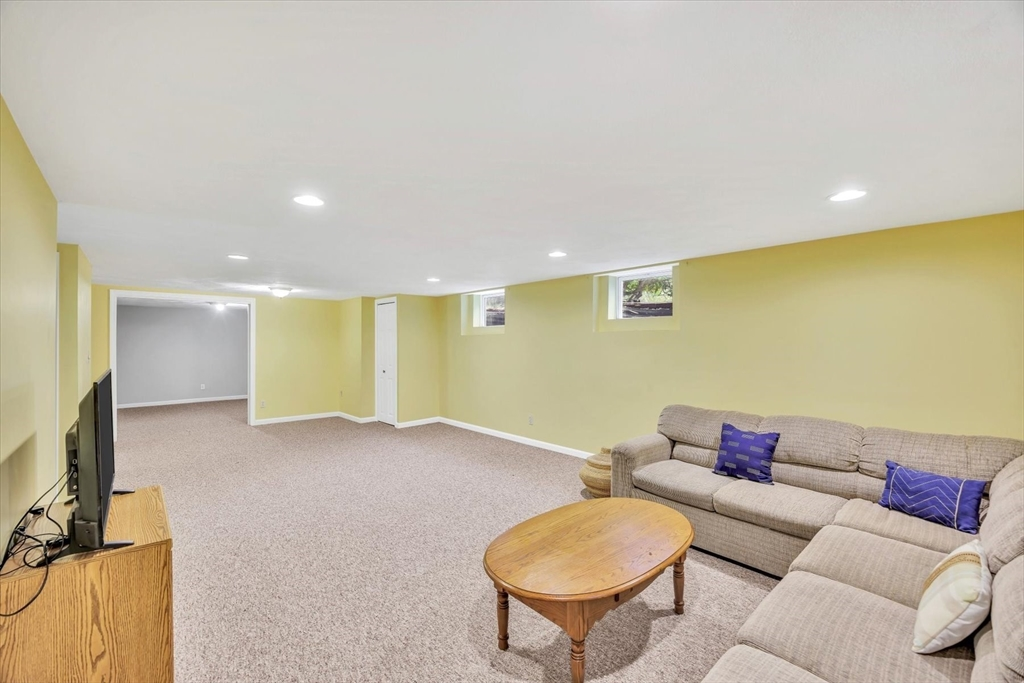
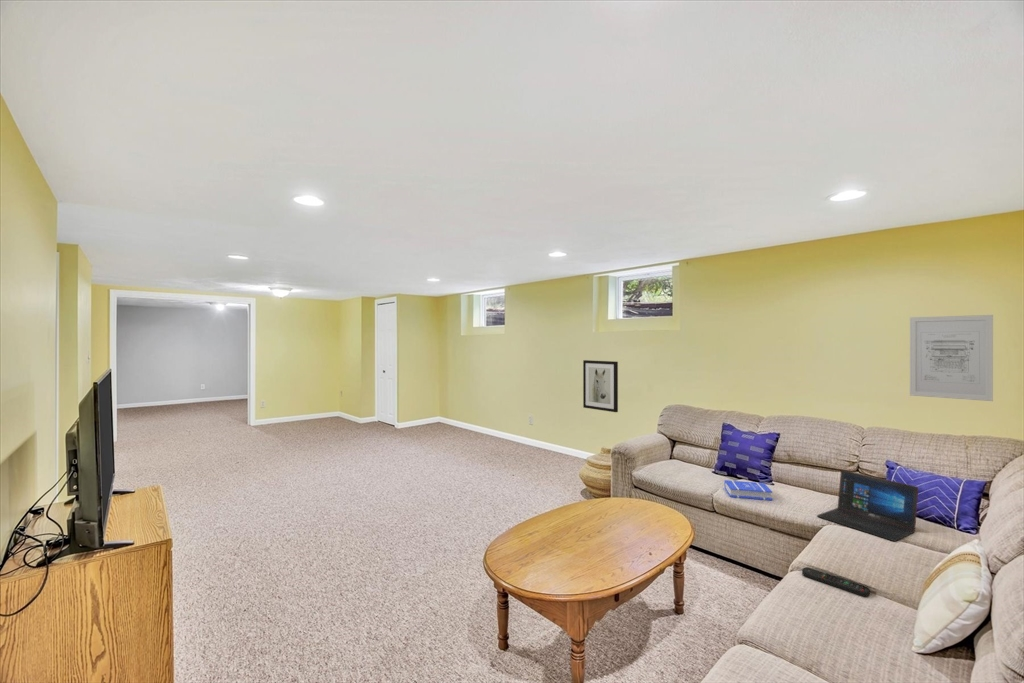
+ laptop (865, 502)
+ wall art (949, 357)
+ wall art (600, 385)
+ remote control (834, 580)
+ book (747, 489)
